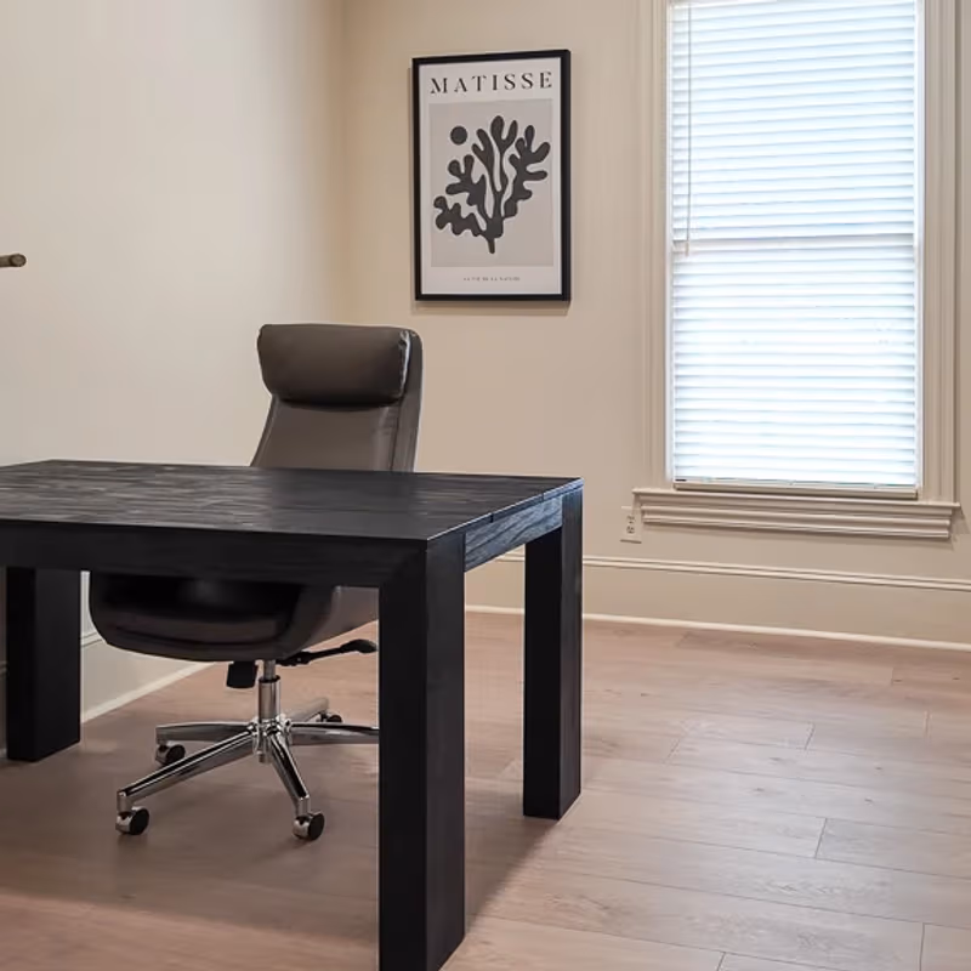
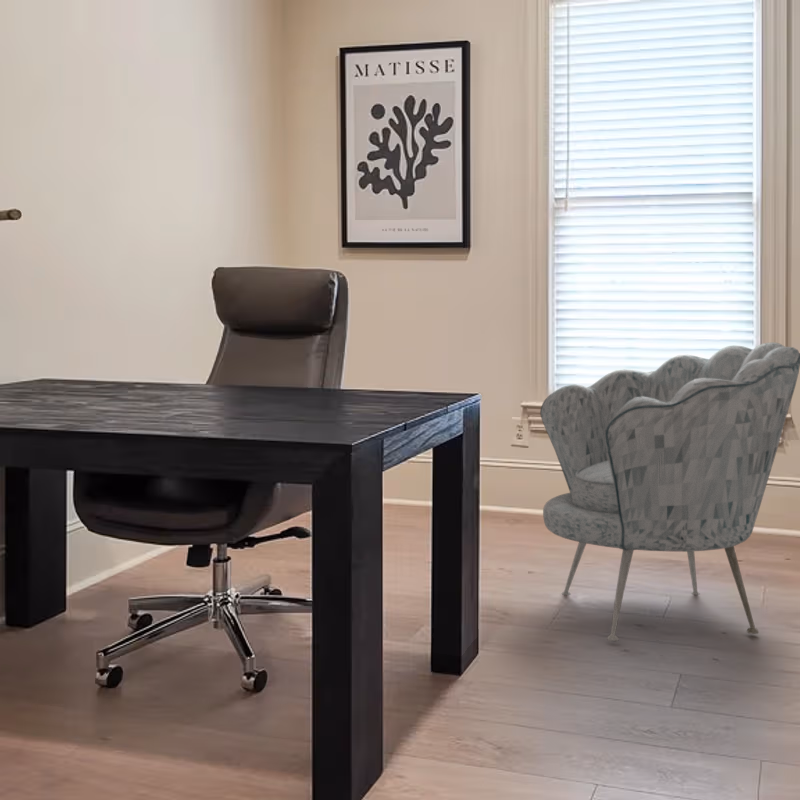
+ armchair (664, 479)
